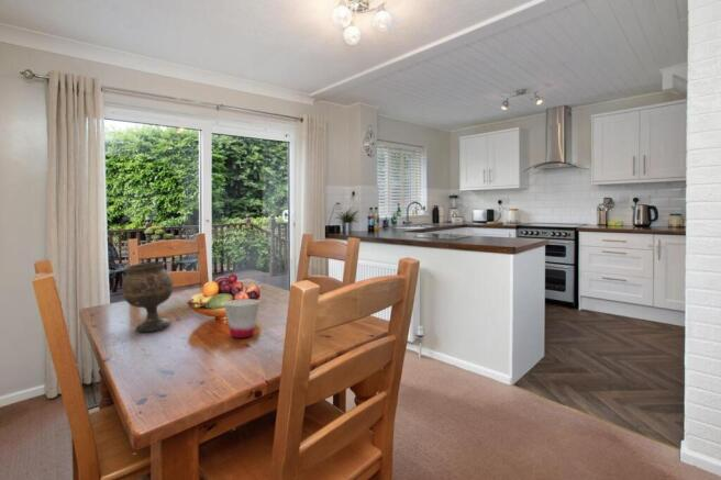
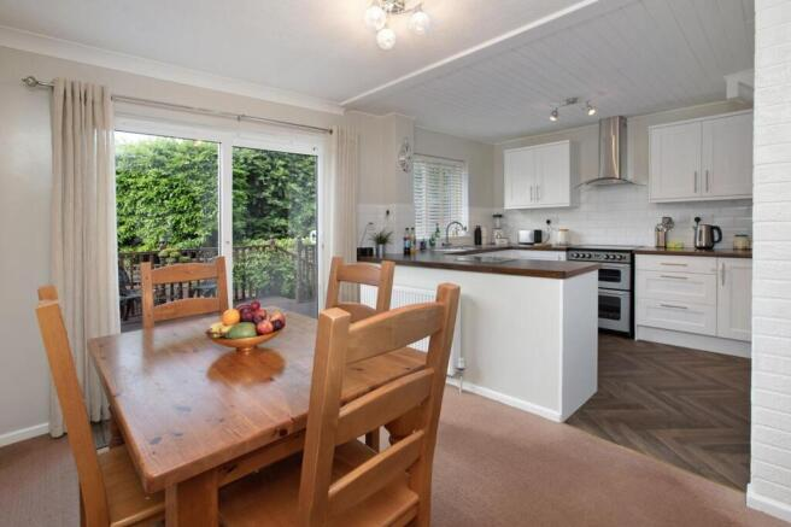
- cup (242, 319)
- goblet (147, 295)
